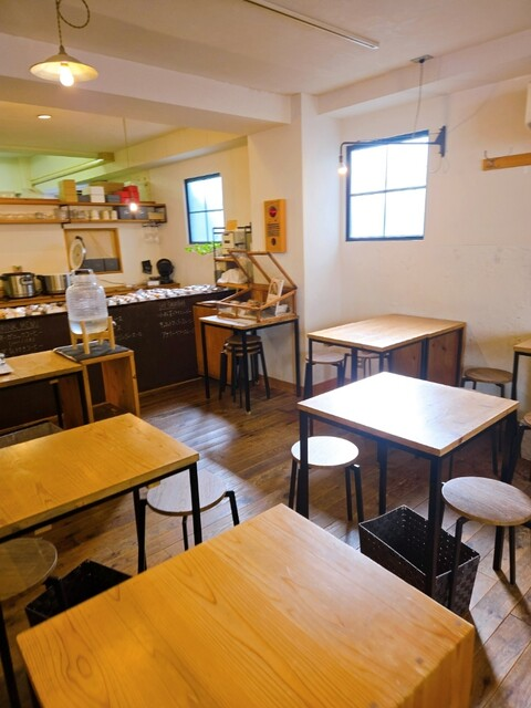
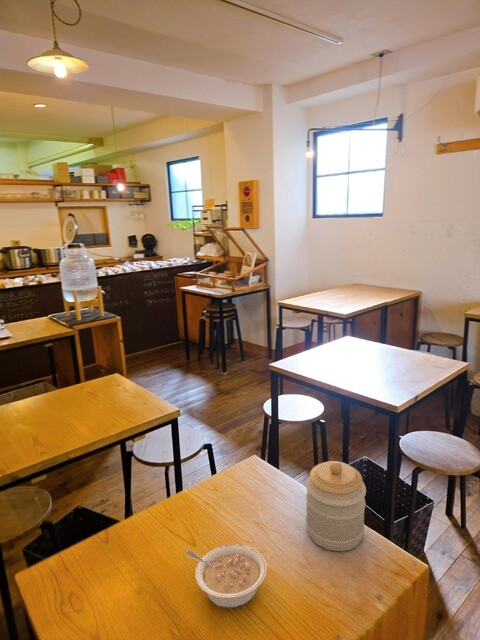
+ jar (335, 497)
+ legume (228, 577)
